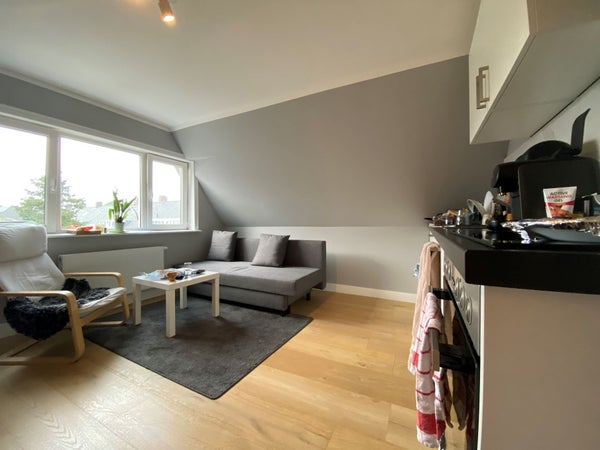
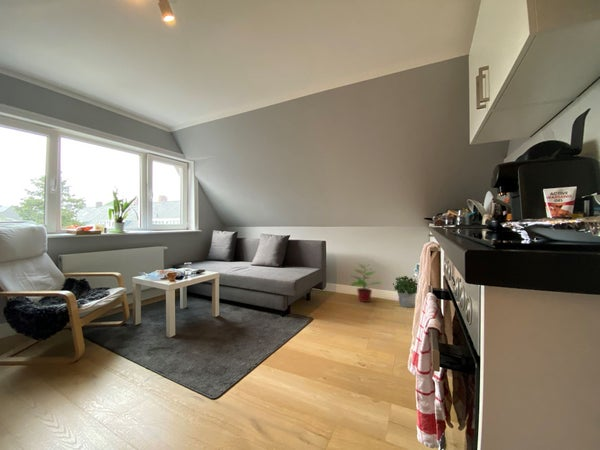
+ potted plant (364, 281)
+ potted plant (405, 290)
